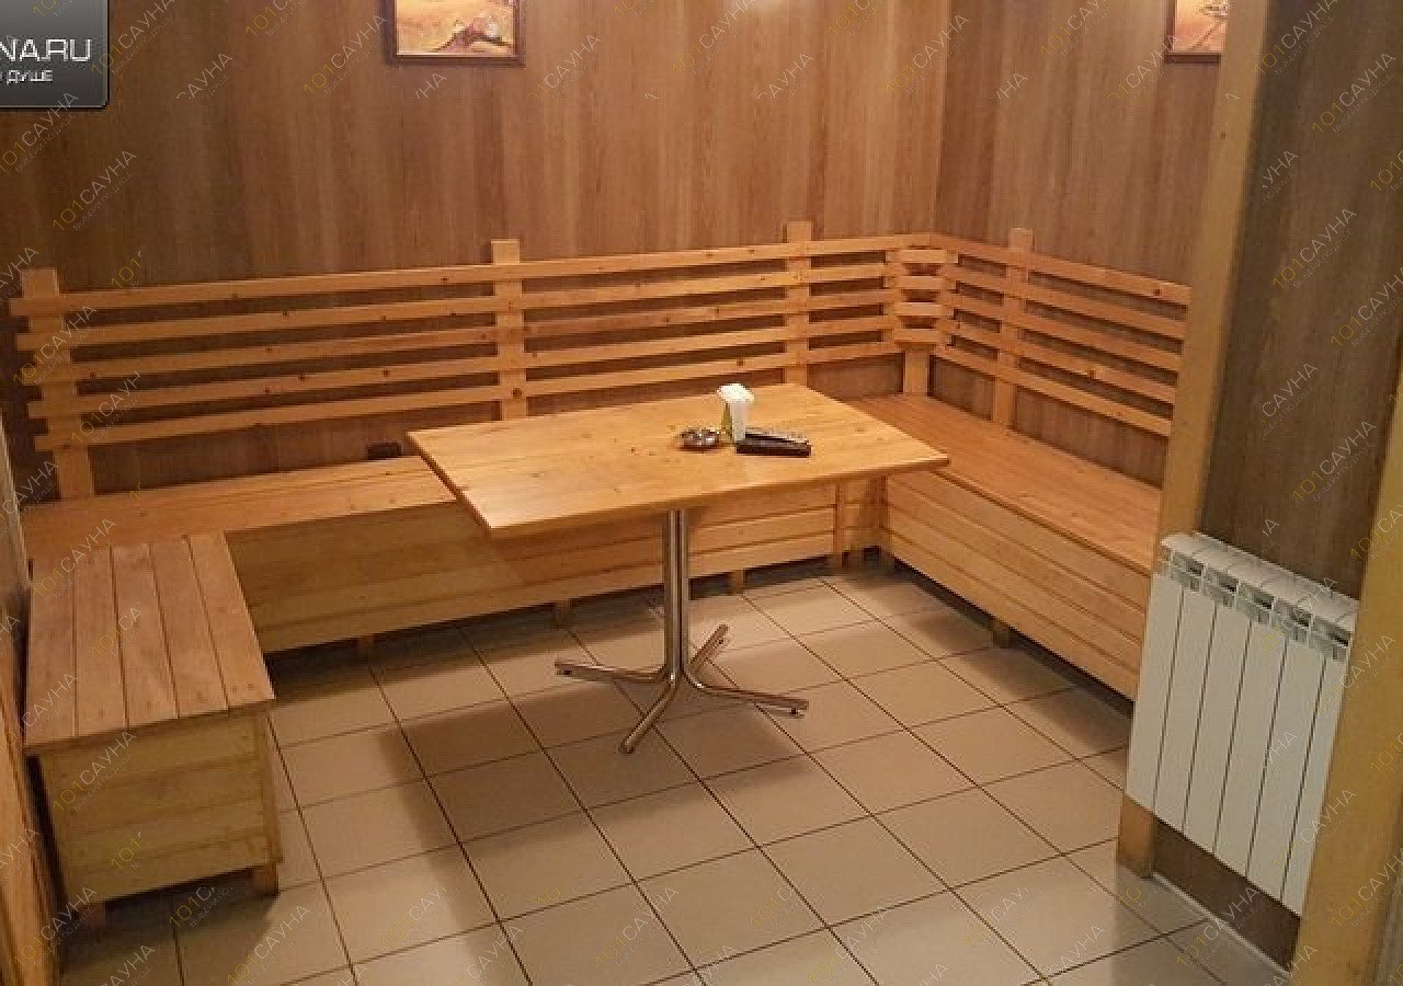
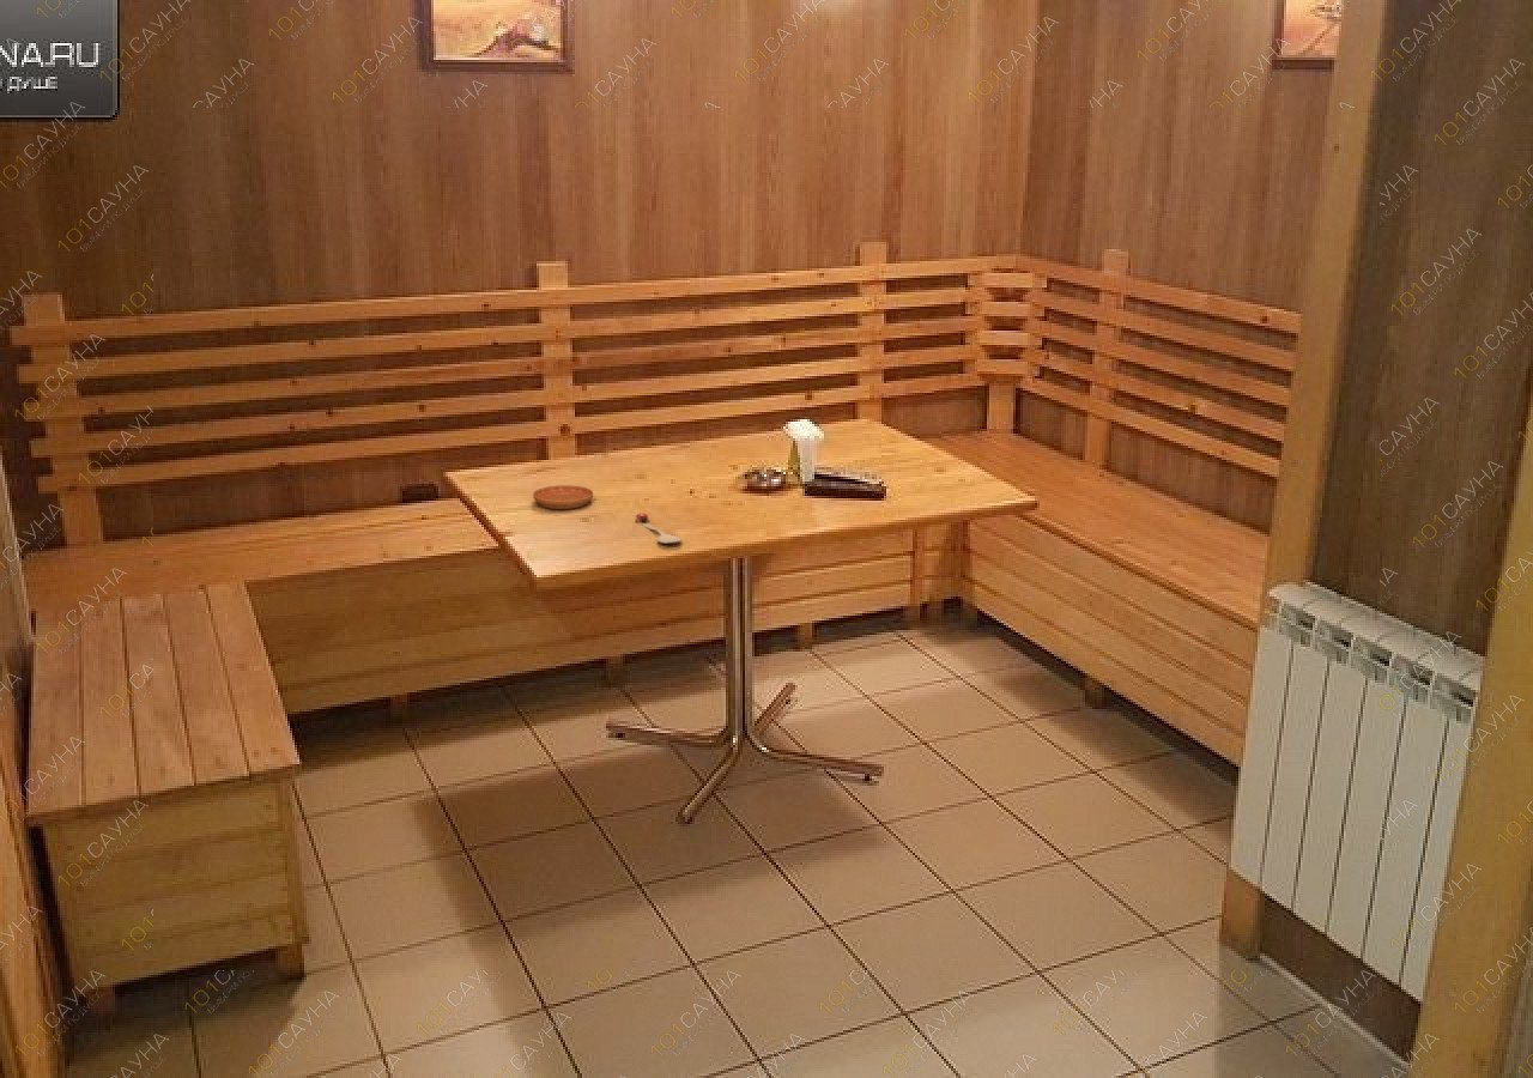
+ saucer (563, 497)
+ spoon (656, 528)
